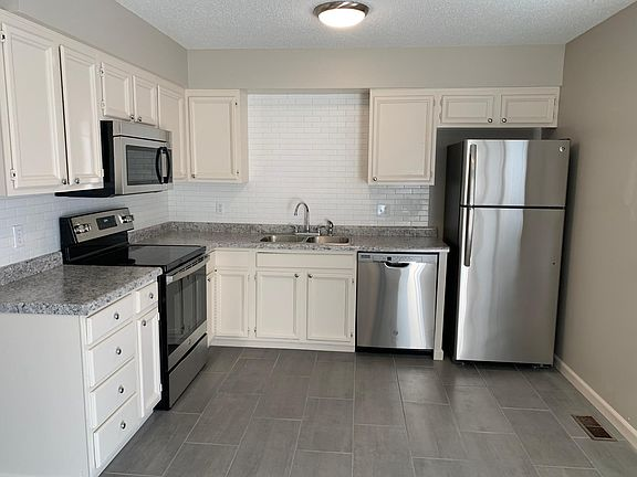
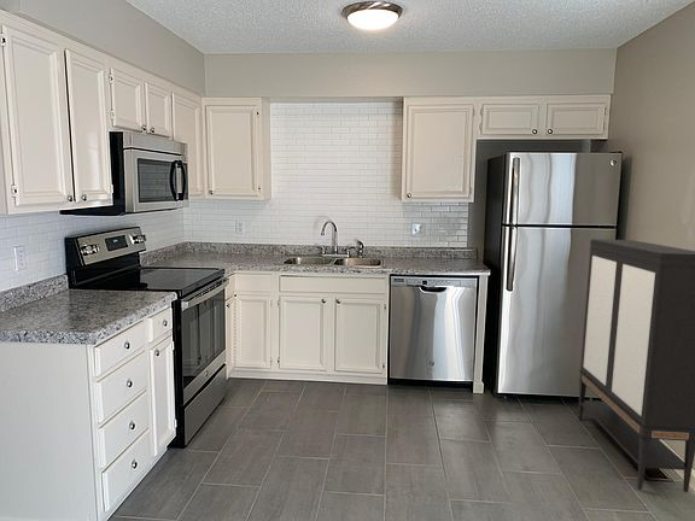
+ storage cabinet (635, 350)
